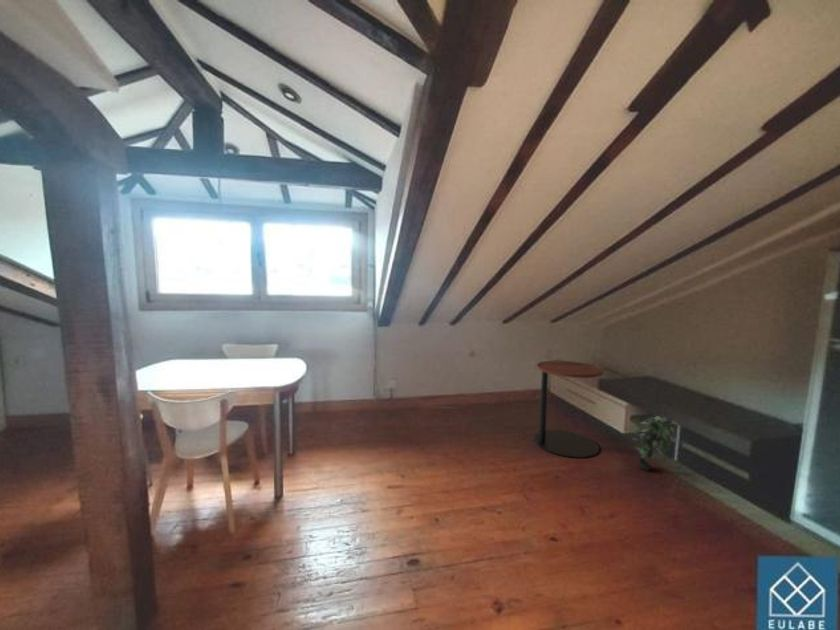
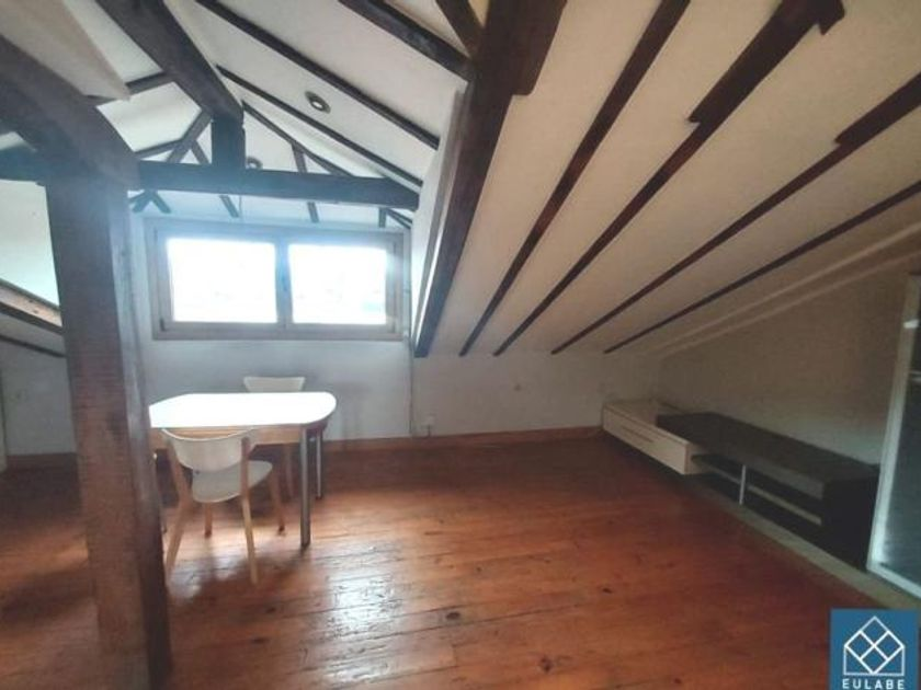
- potted plant (654, 442)
- side table (546, 405)
